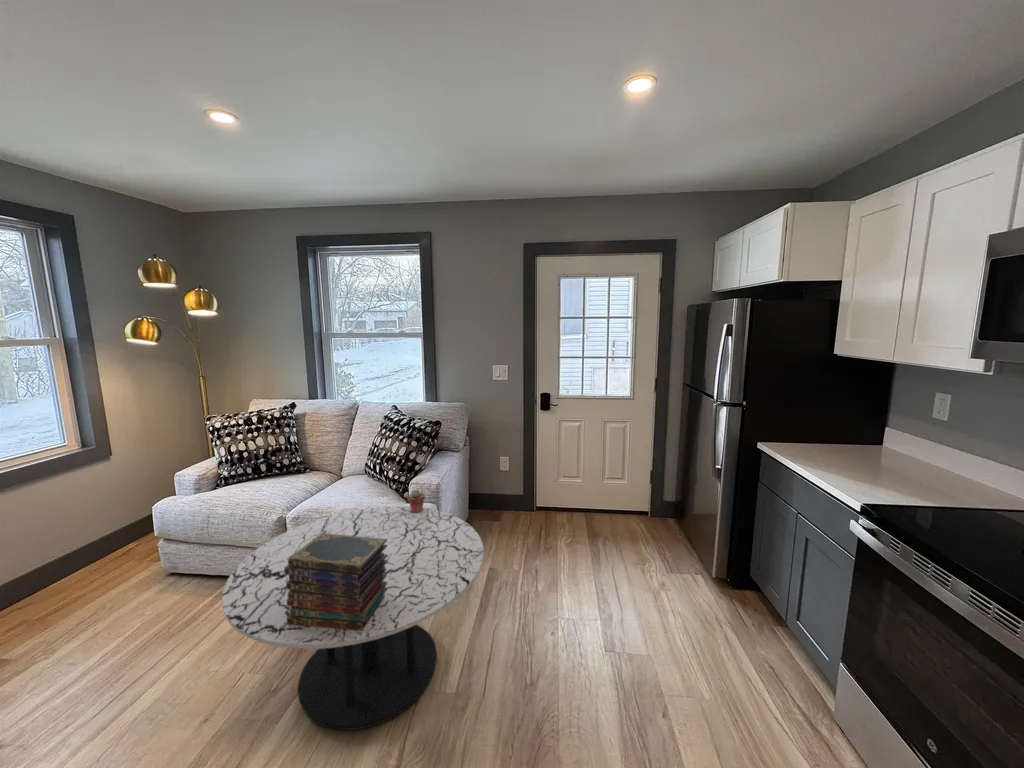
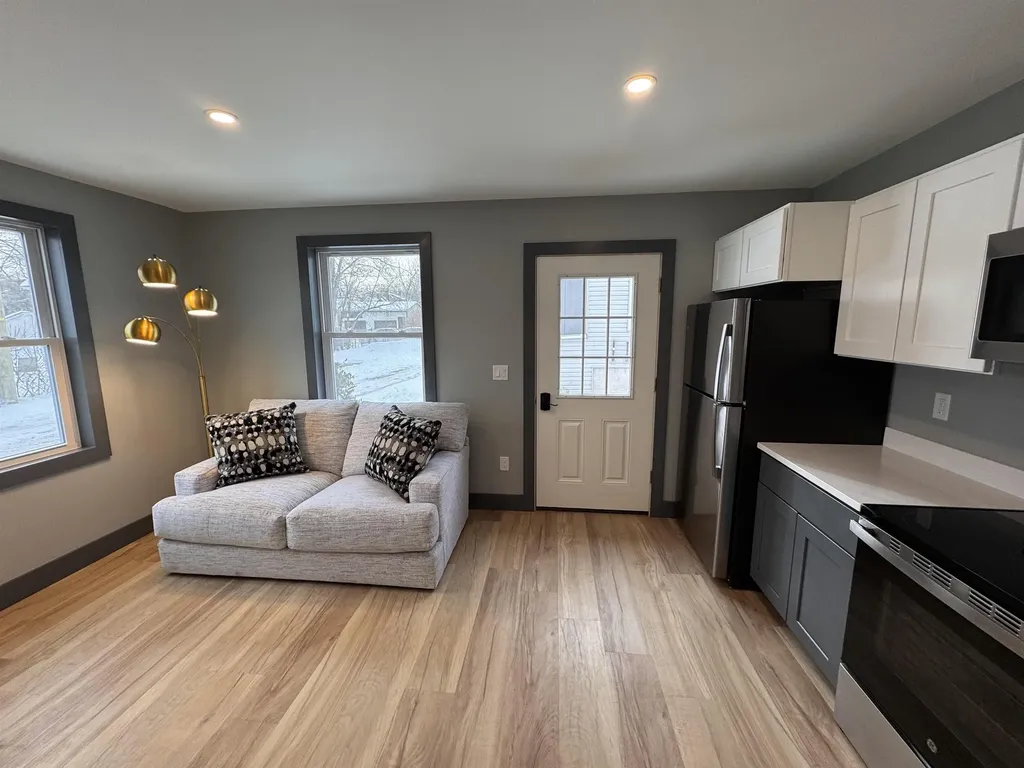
- book stack (340, 578)
- coffee table (371, 617)
- potted succulent (416, 499)
